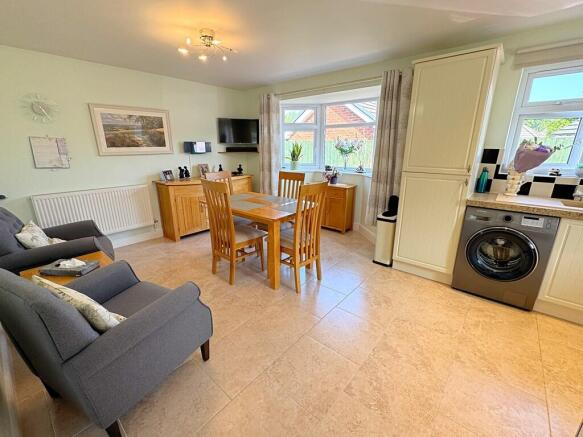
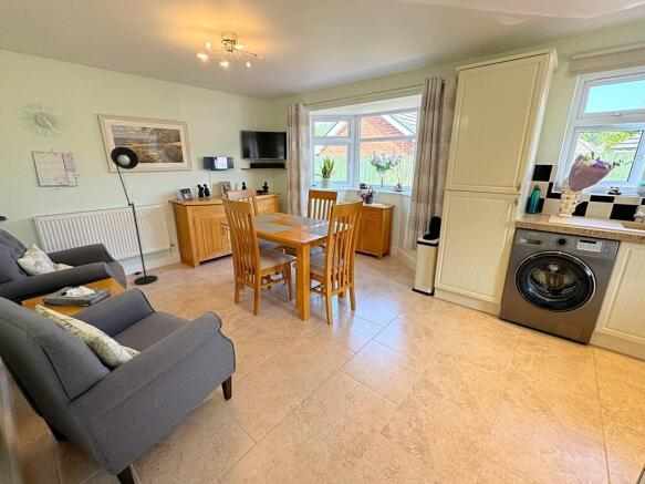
+ floor lamp (134, 217)
